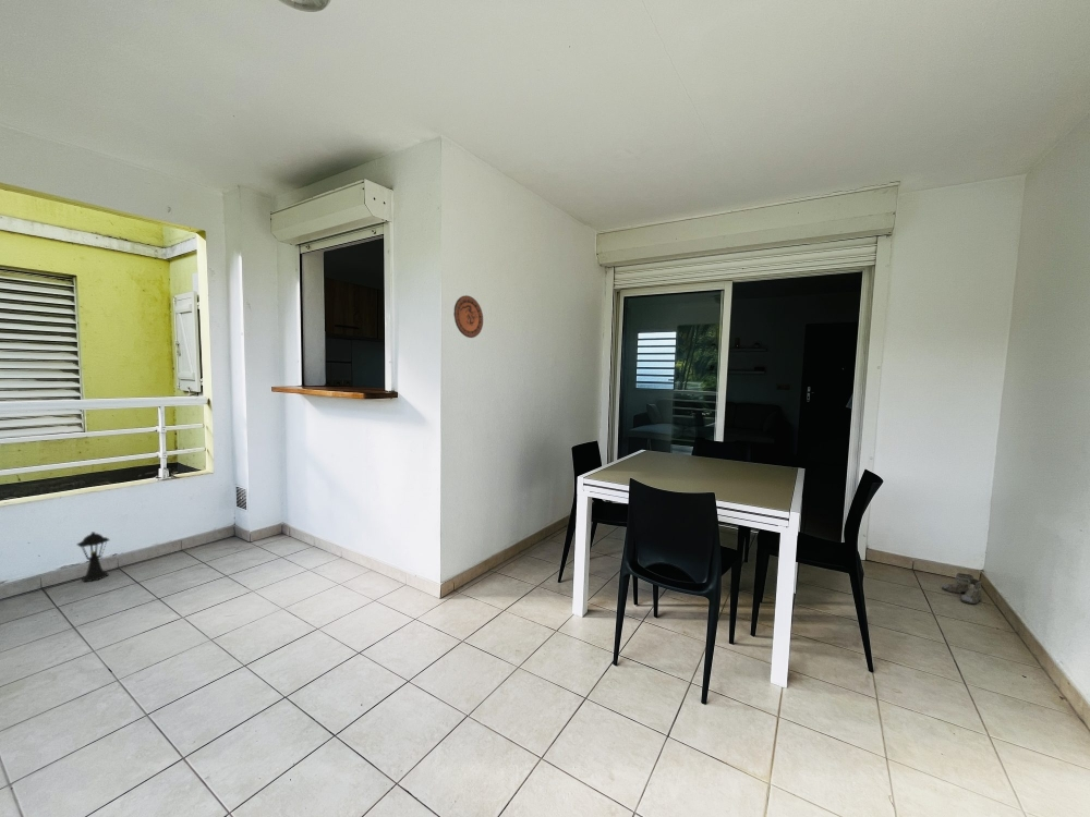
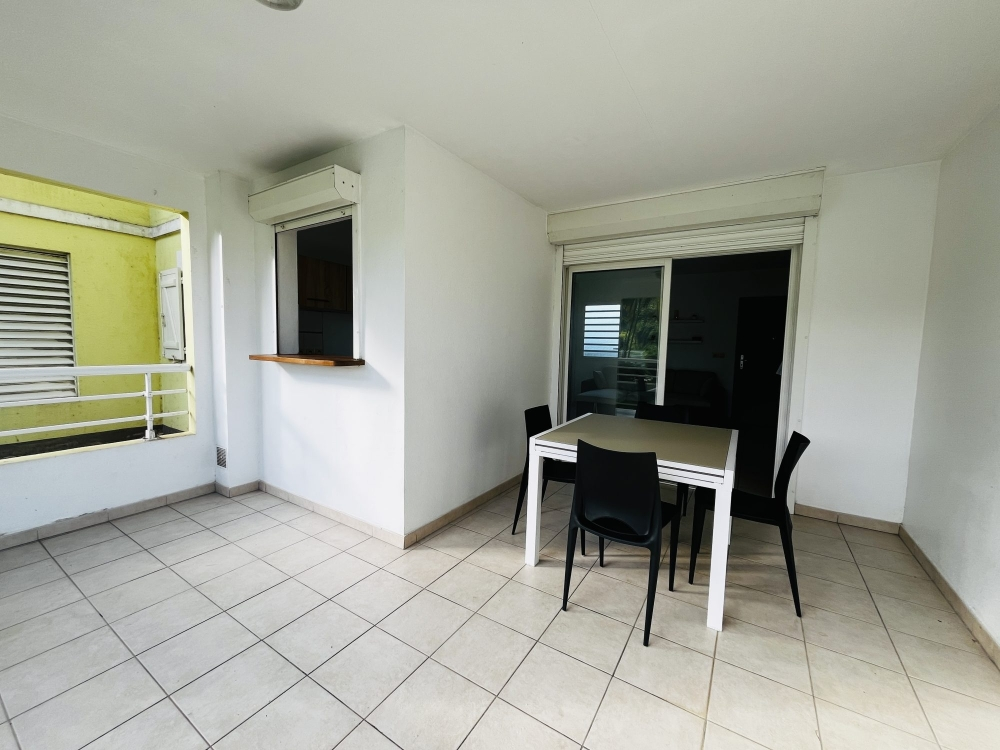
- lantern (94, 554)
- boots (964, 586)
- decorative plate (468, 316)
